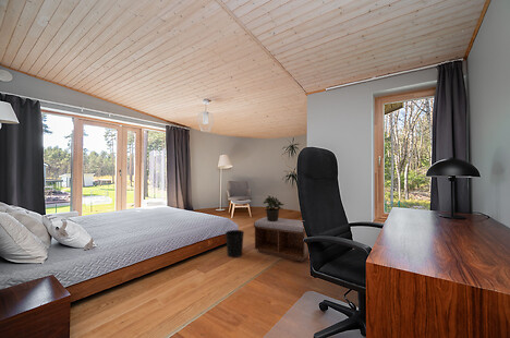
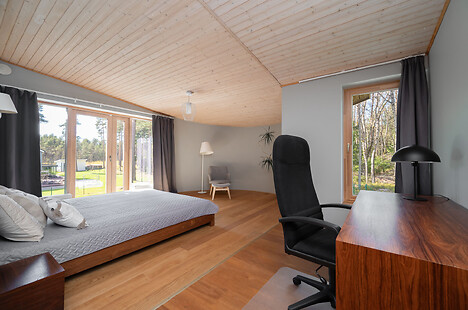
- potted plant (271, 207)
- bench (282, 237)
- wastebasket (234, 243)
